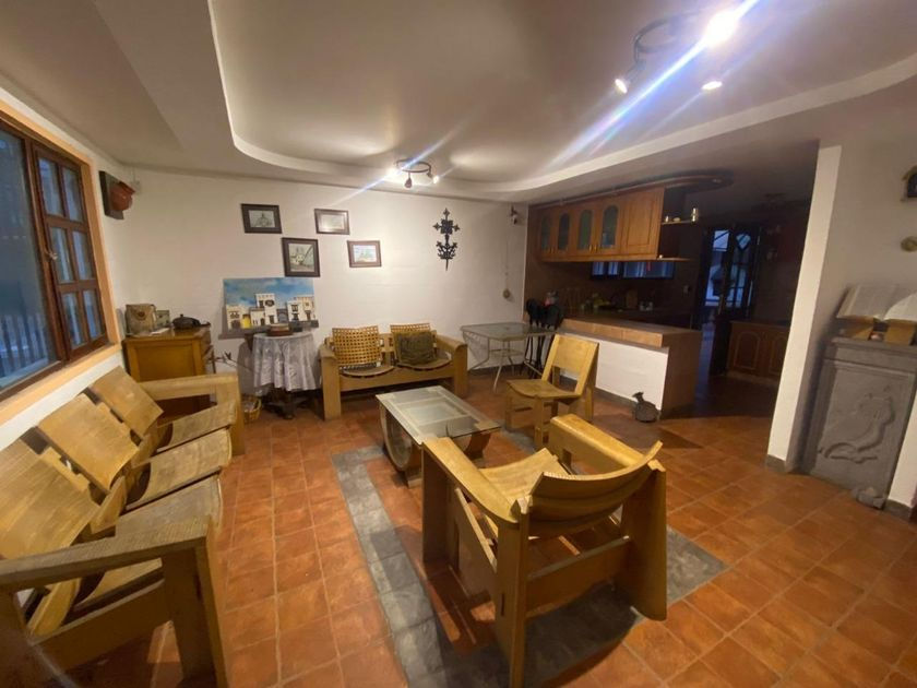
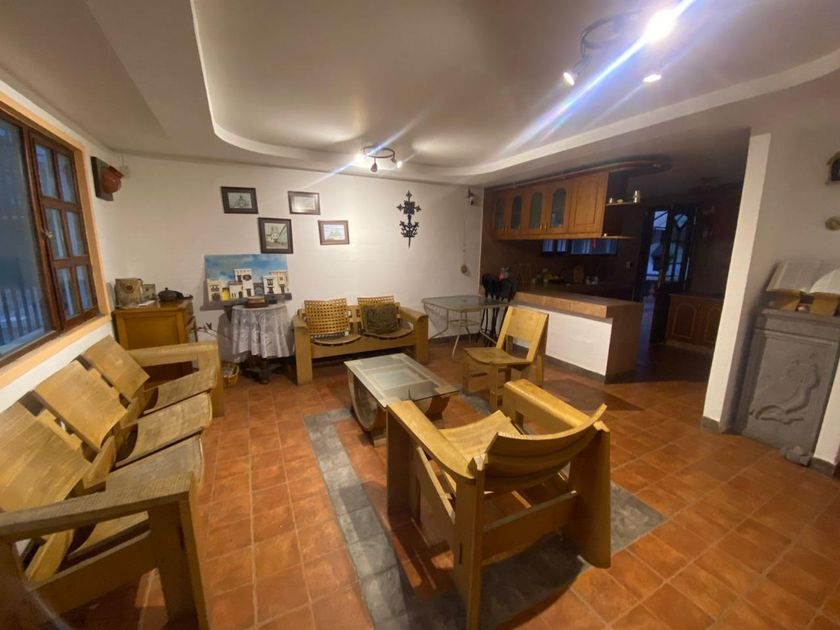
- ceramic jug (645, 406)
